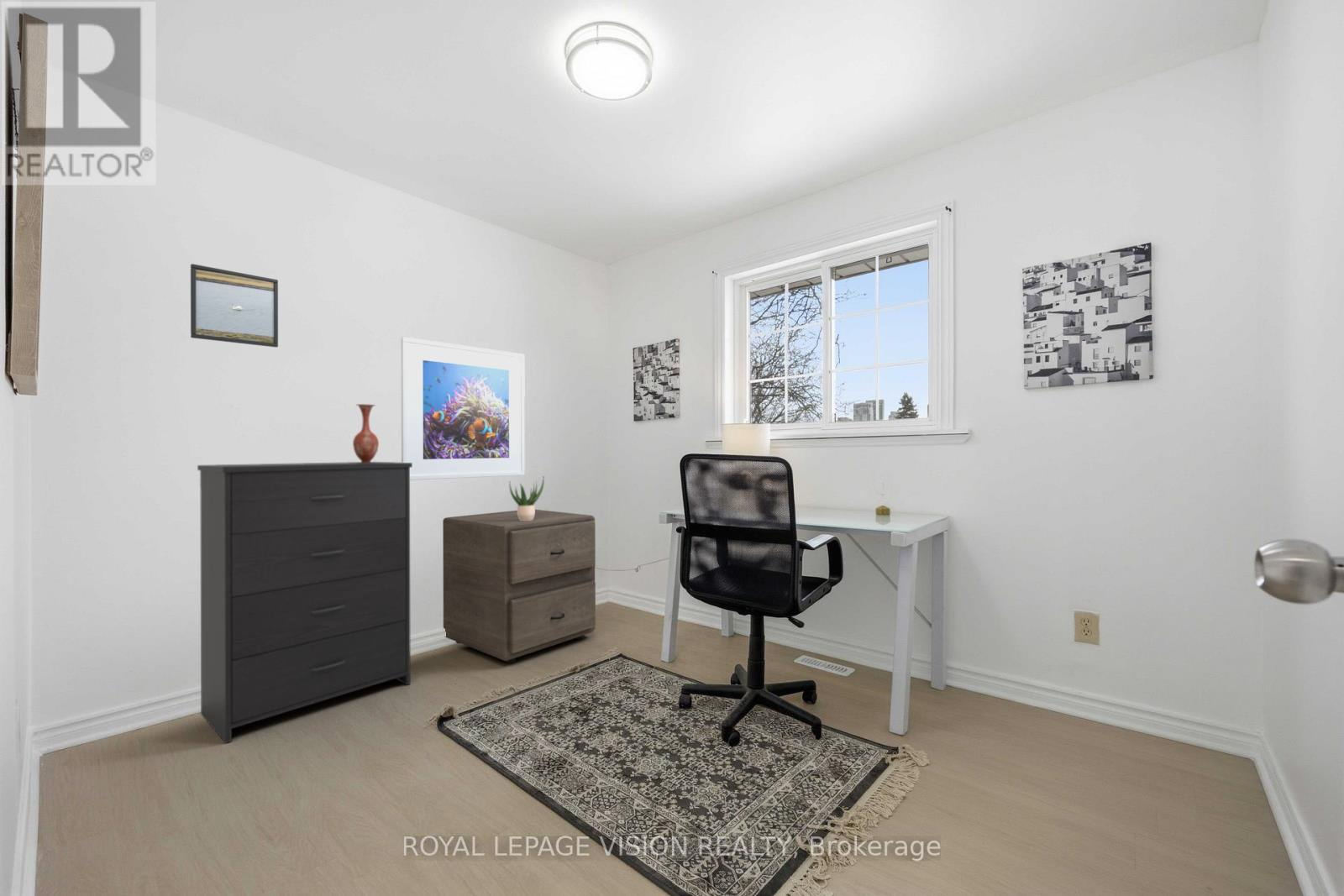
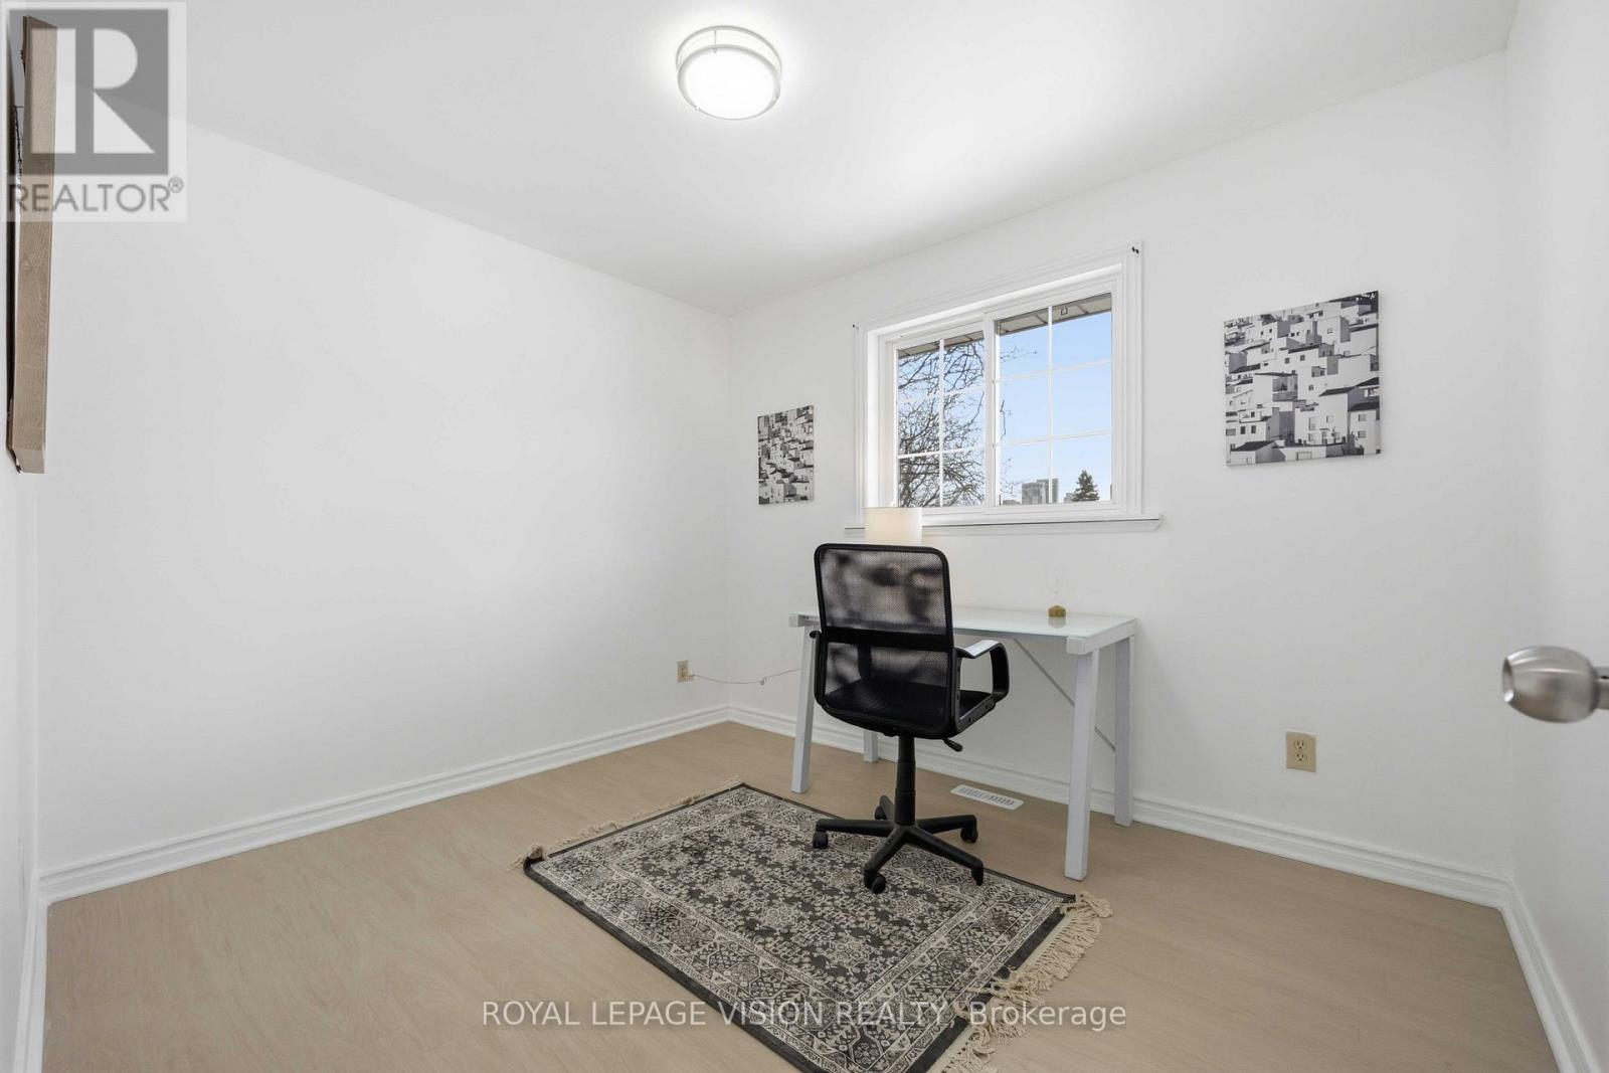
- potted plant (526, 496)
- dresser (312, 581)
- vase (365, 432)
- filing cabinet (523, 579)
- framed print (236, 307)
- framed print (468, 411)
